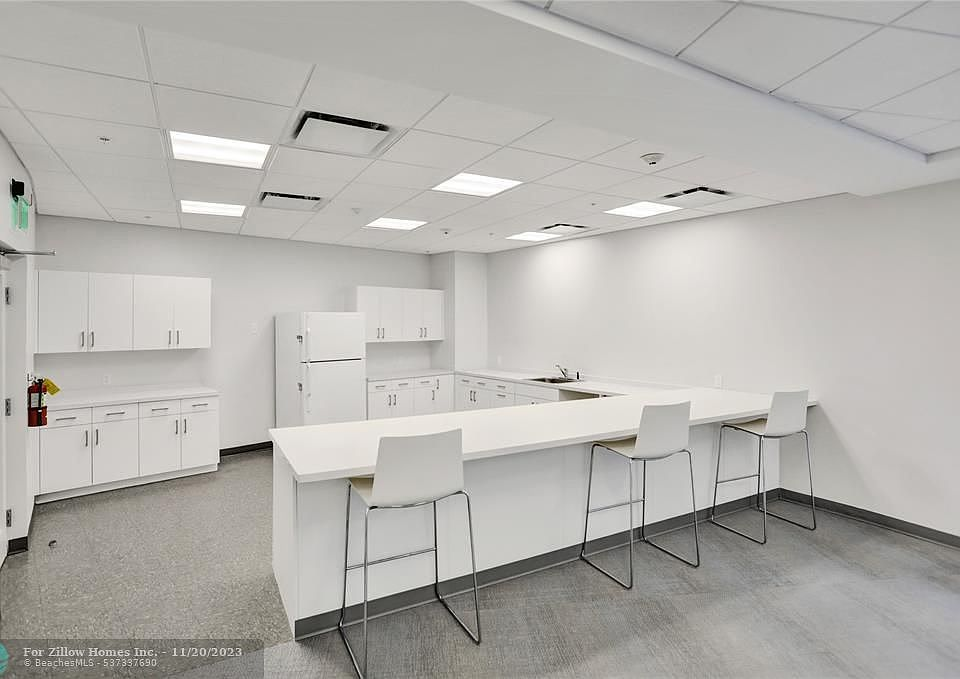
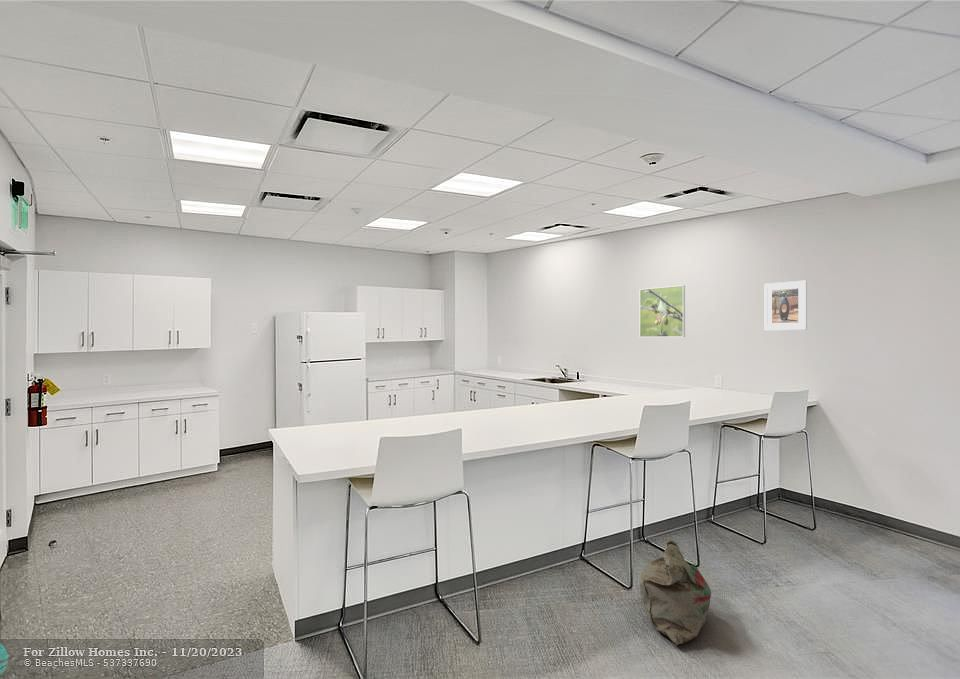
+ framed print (661, 312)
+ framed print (785, 306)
+ bag (674, 584)
